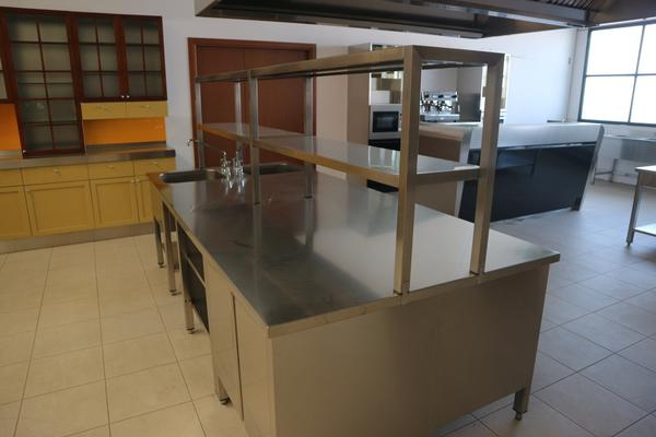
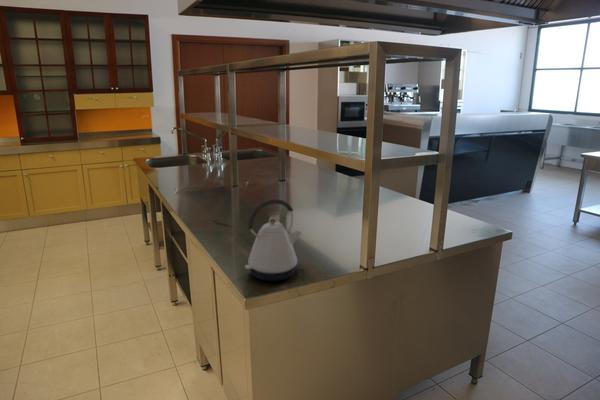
+ kettle (274, 236)
